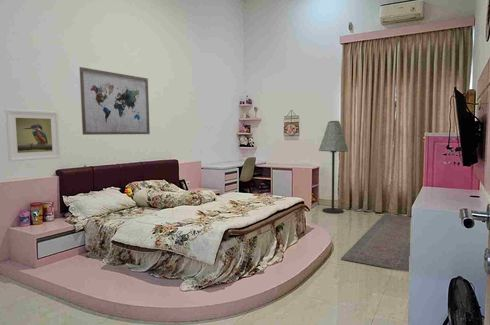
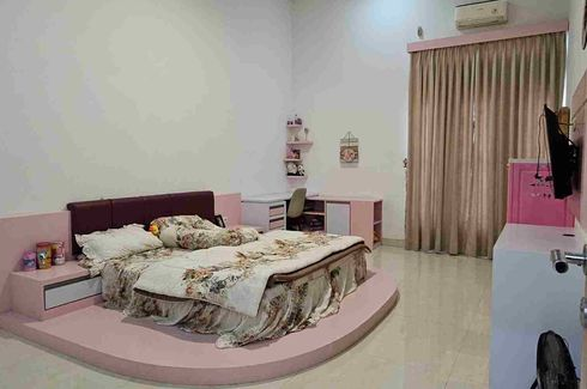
- floor lamp (333, 166)
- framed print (34, 135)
- wall art (118, 104)
- rug (394, 235)
